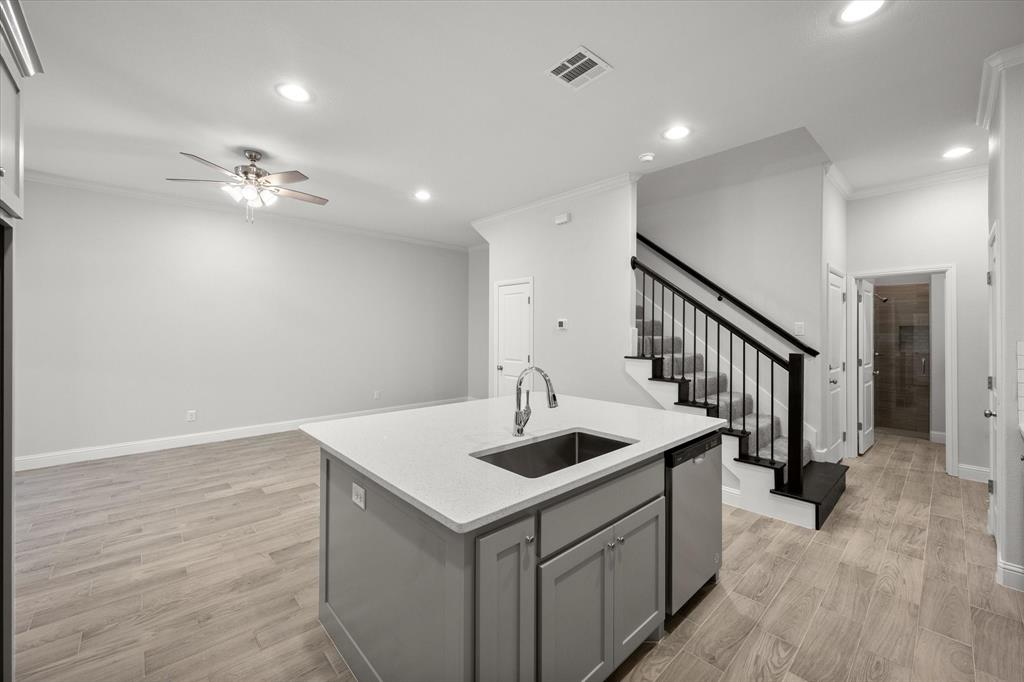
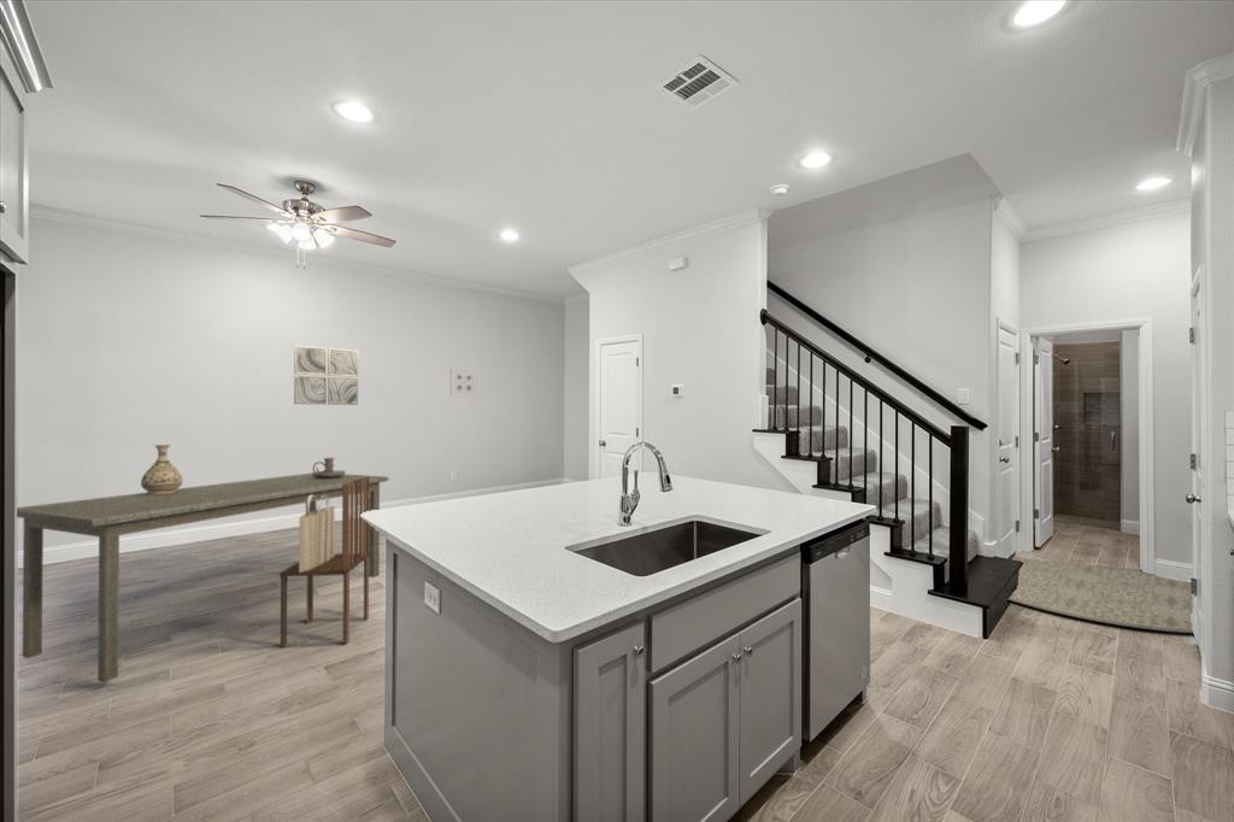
+ dining table (227, 516)
+ dining chair (329, 559)
+ vase (161, 468)
+ candle holder (325, 466)
+ wall art (328, 375)
+ rug (1083, 586)
+ tote bag (317, 528)
+ wall art (464, 382)
